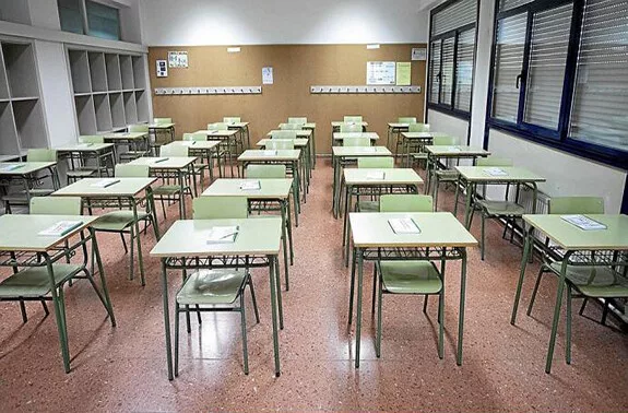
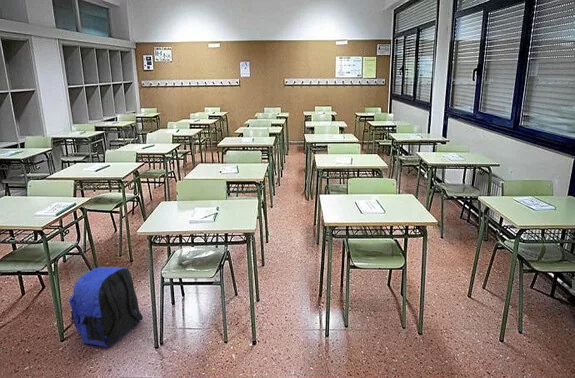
+ backpack (101, 302)
